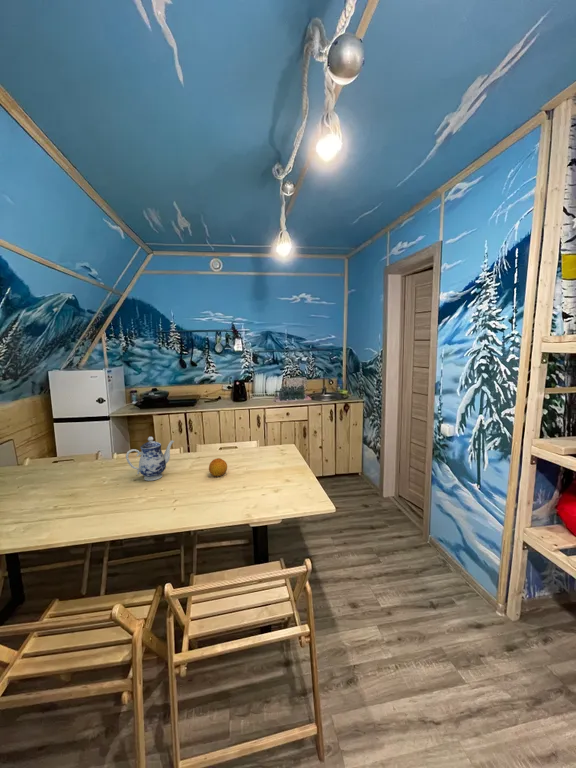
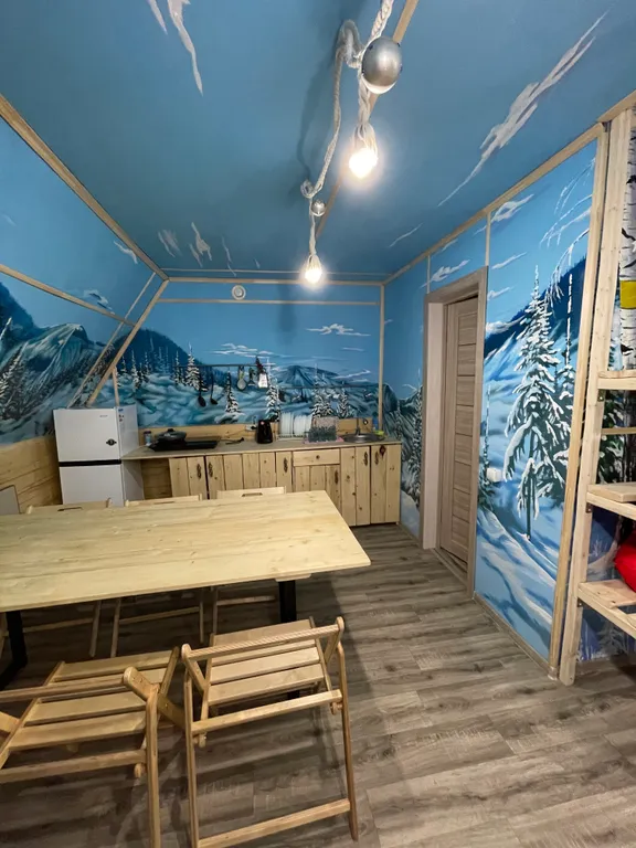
- teapot (151, 457)
- fruit (218, 466)
